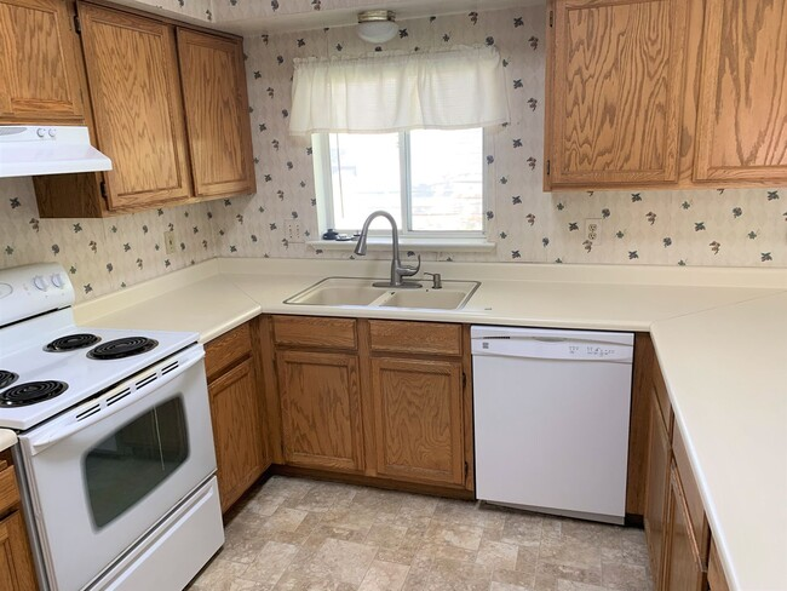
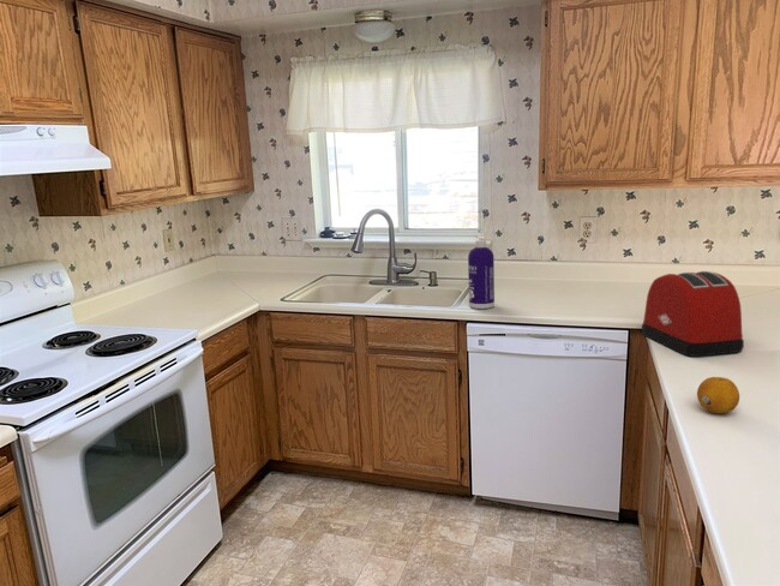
+ toaster (691, 307)
+ fruit (718, 395)
+ spray bottle (481, 271)
